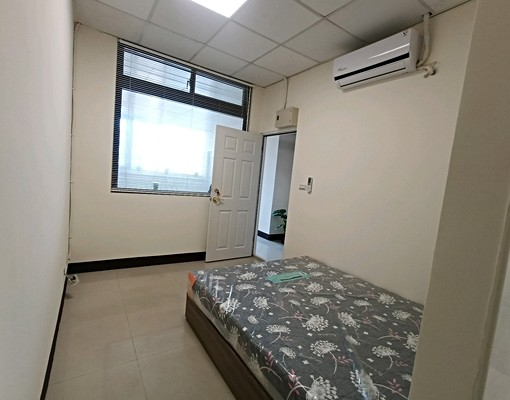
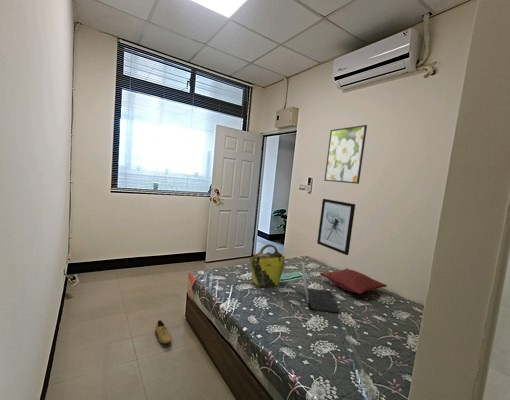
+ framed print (343, 155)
+ wall art (334, 225)
+ shoe (163, 331)
+ tote bag (267, 264)
+ pillow (352, 280)
+ laptop computer (316, 289)
